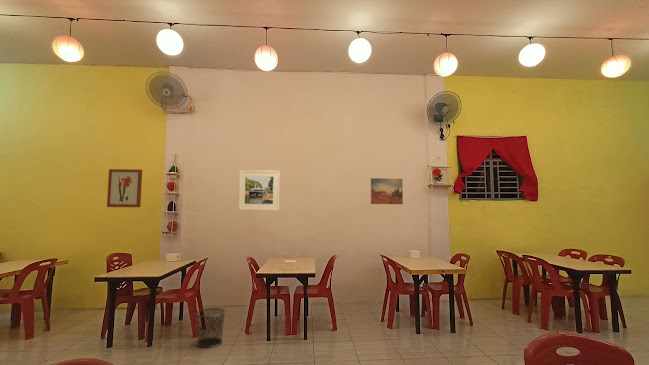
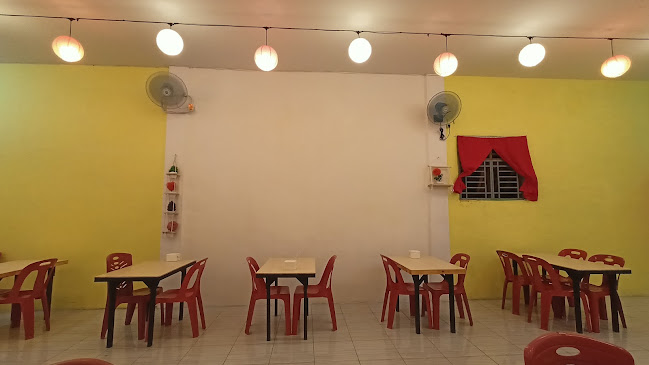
- wall art (386, 191)
- waste bin (210, 327)
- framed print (259, 190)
- wall art (124, 188)
